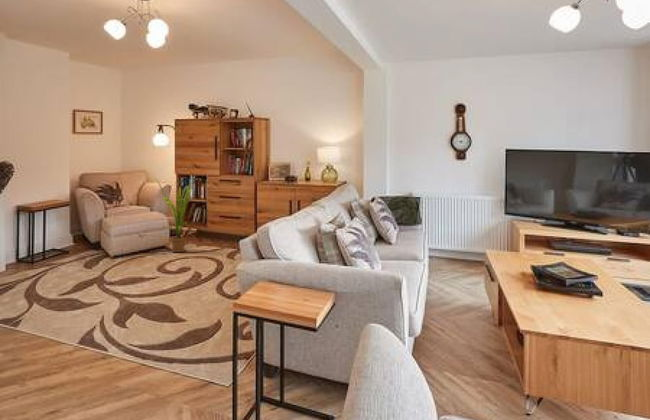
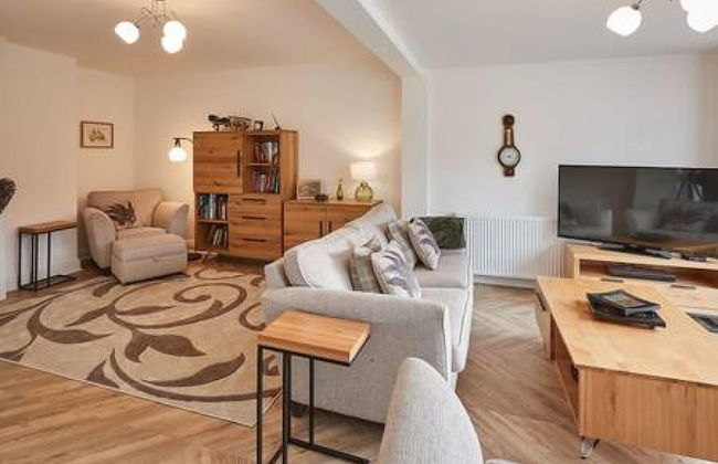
- house plant (182, 214)
